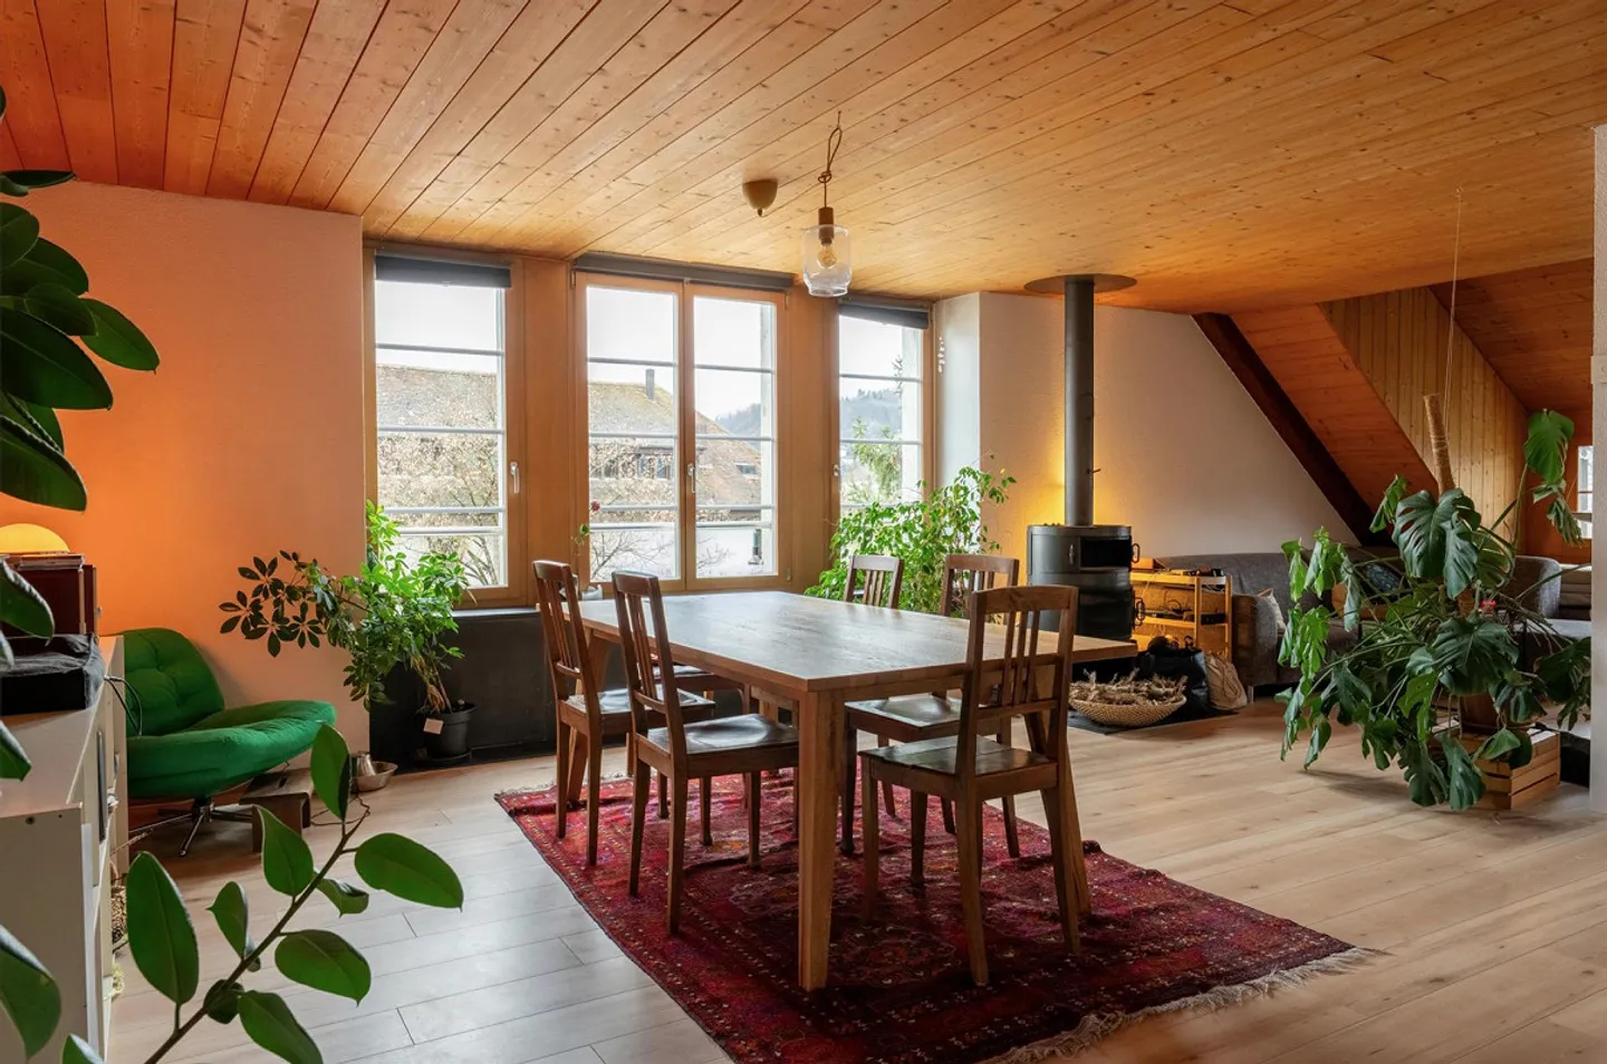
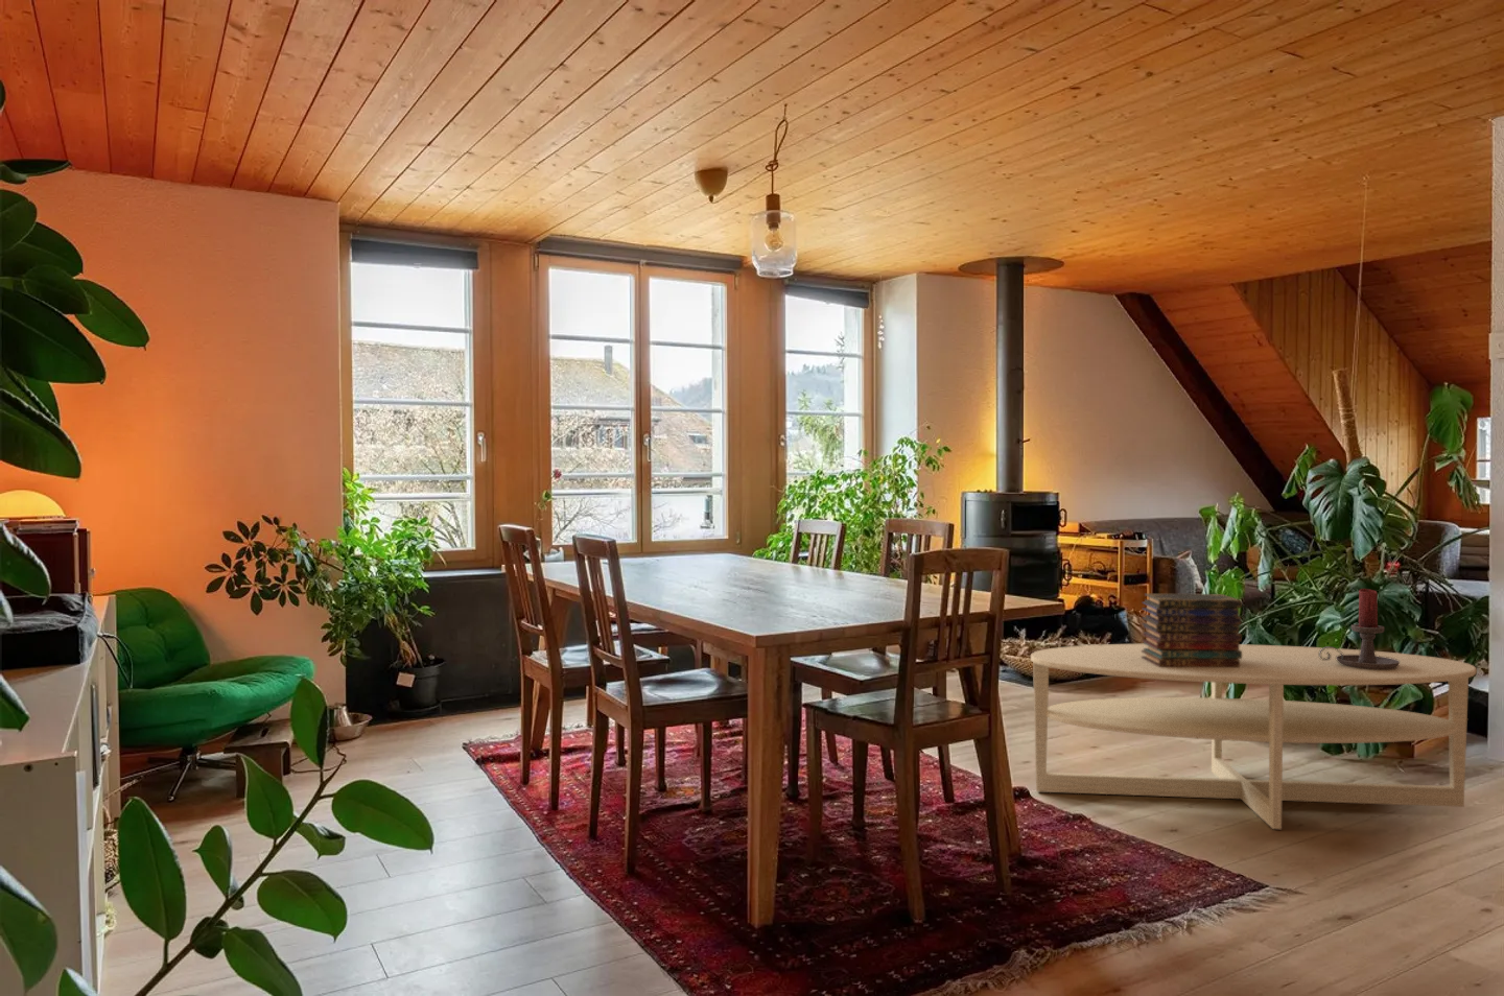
+ book stack (1191, 628)
+ coffee table (1243, 729)
+ candle holder (1357, 627)
